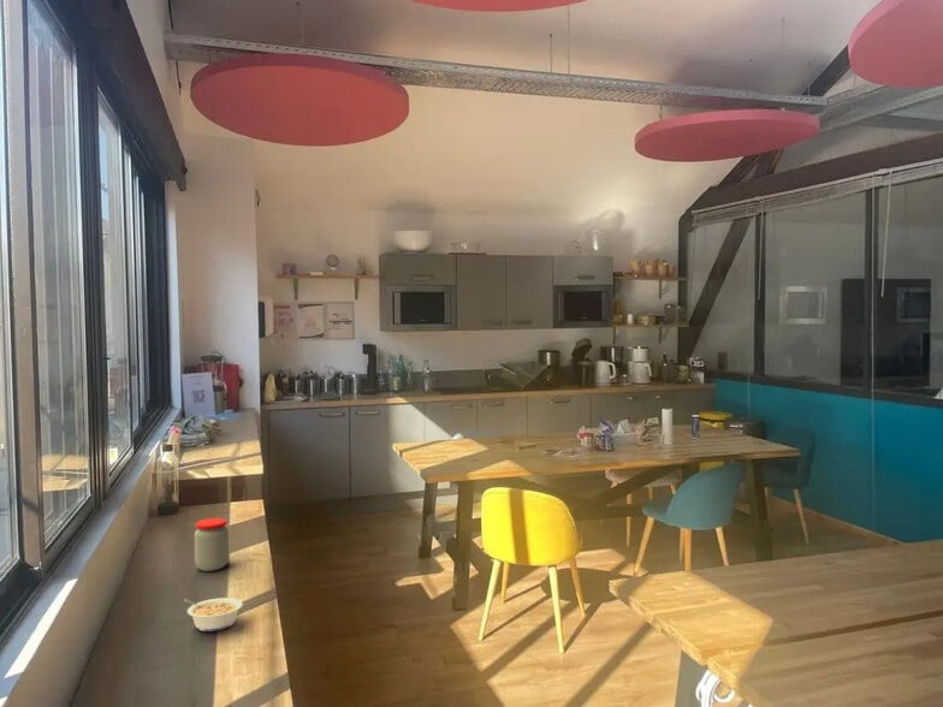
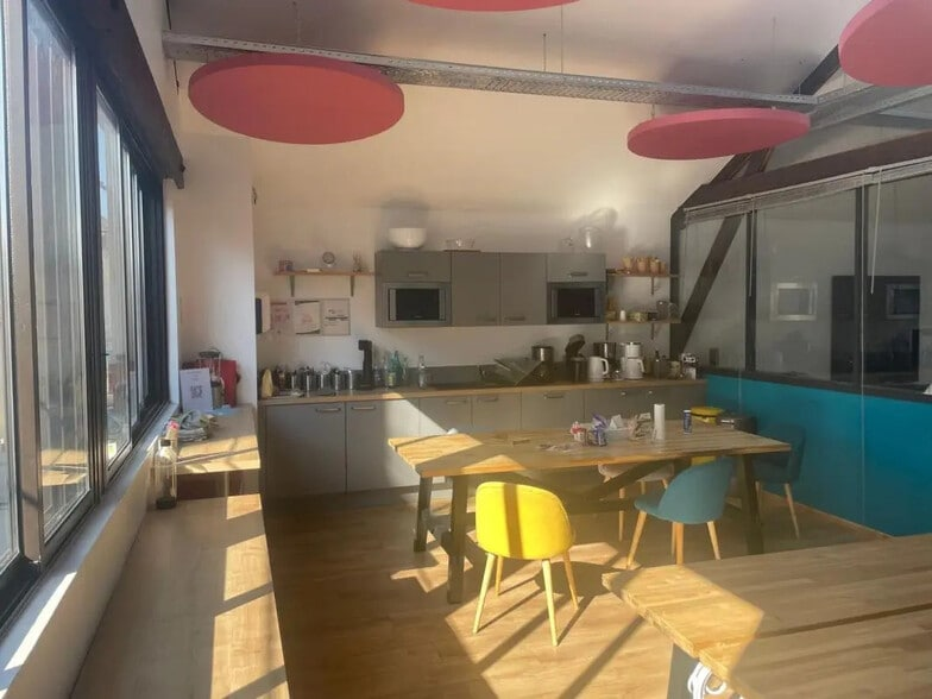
- jar (212, 543)
- legume (213, 613)
